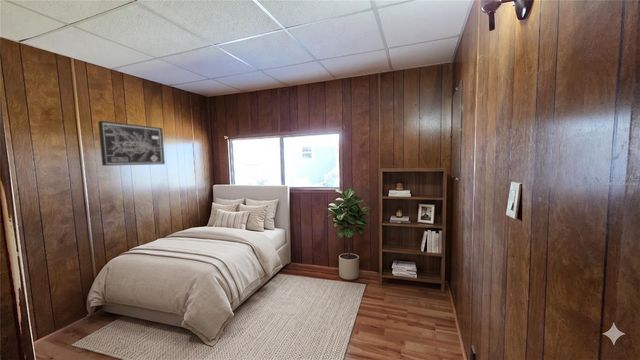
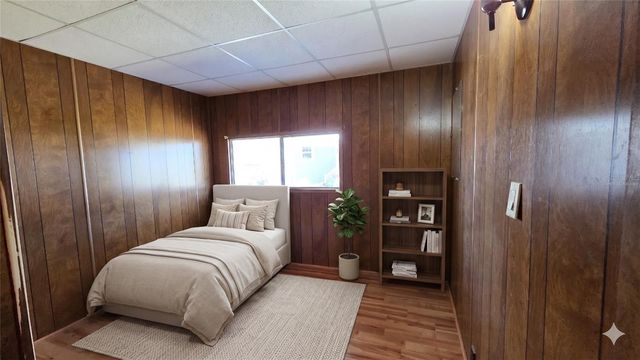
- wall art (135, 145)
